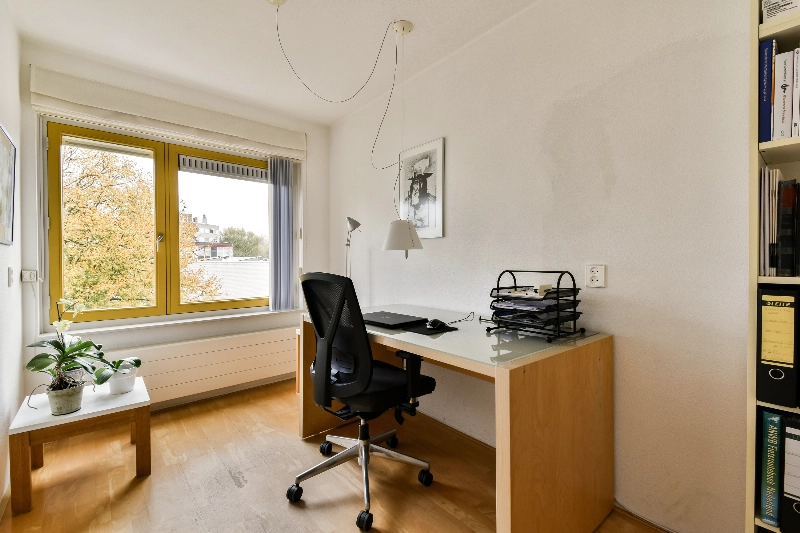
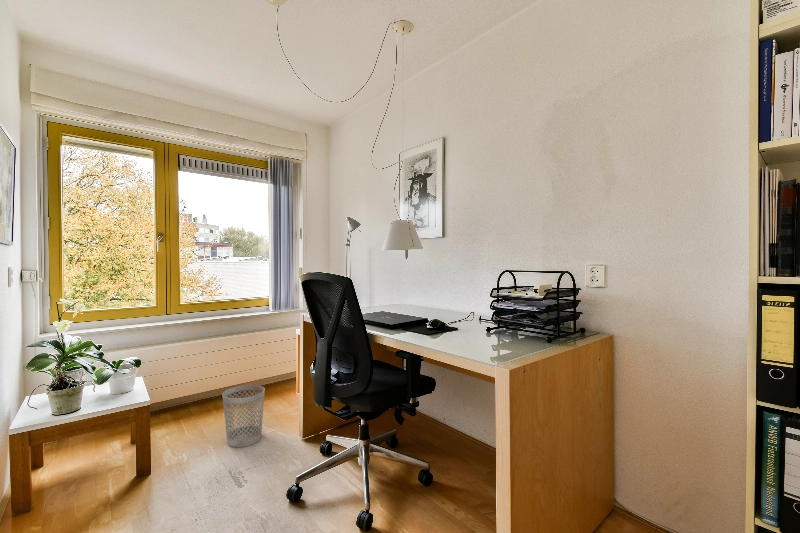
+ wastebasket (244, 415)
